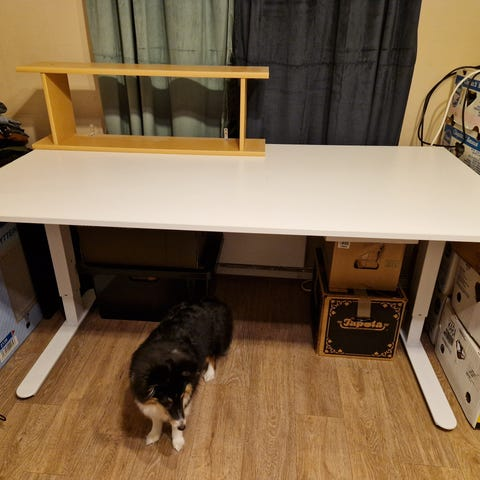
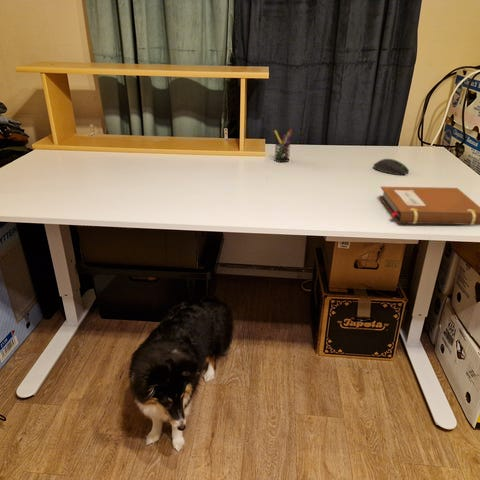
+ notebook (427, 205)
+ pen holder (284, 144)
+ computer mouse (391, 165)
